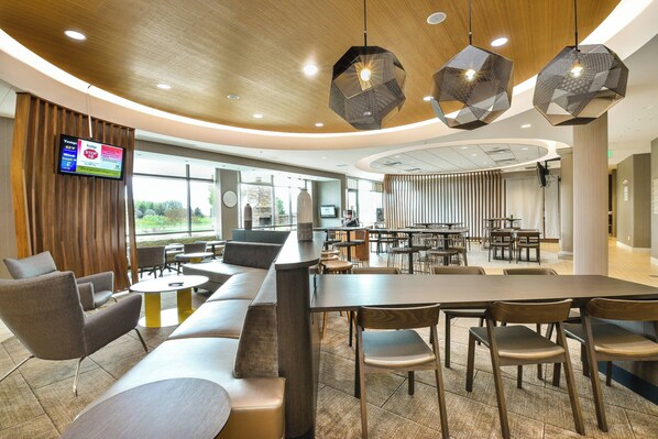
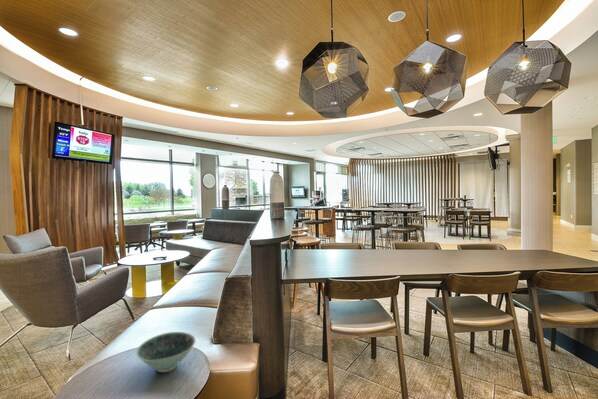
+ bowl (167, 355)
